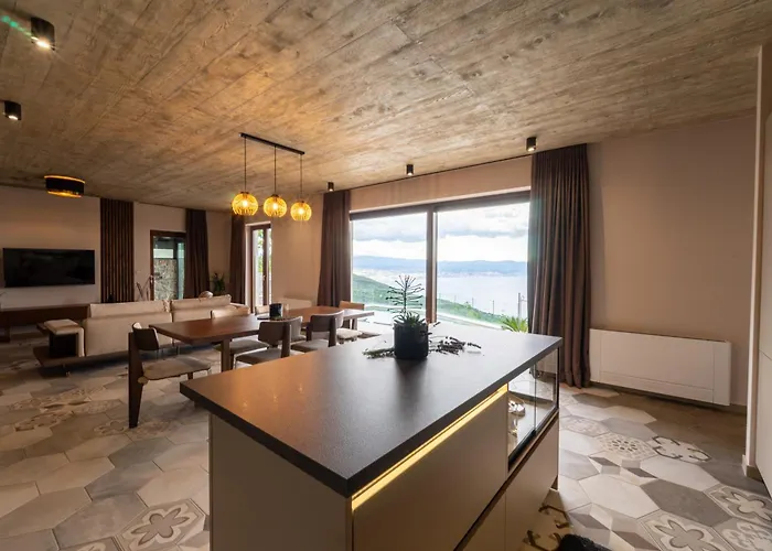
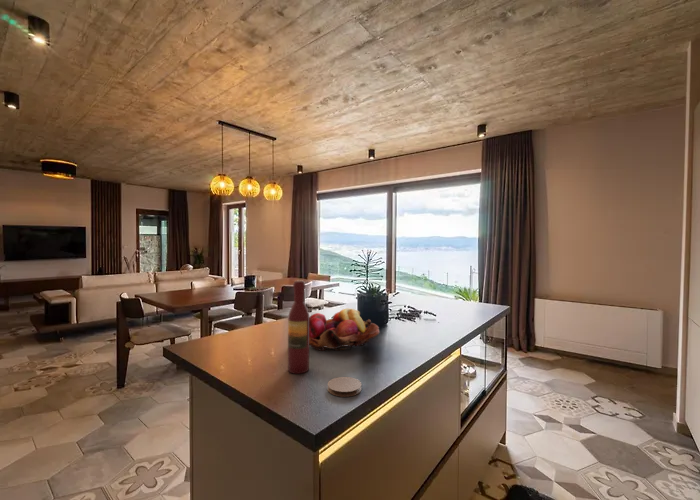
+ coaster (344, 386)
+ fruit basket (339, 327)
+ wine bottle (298, 325)
